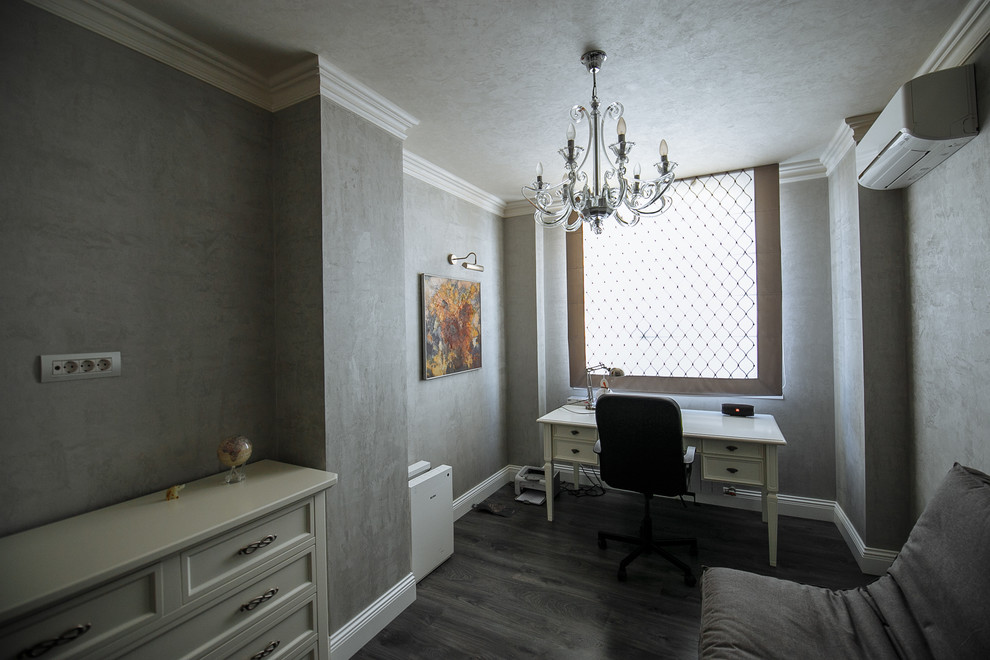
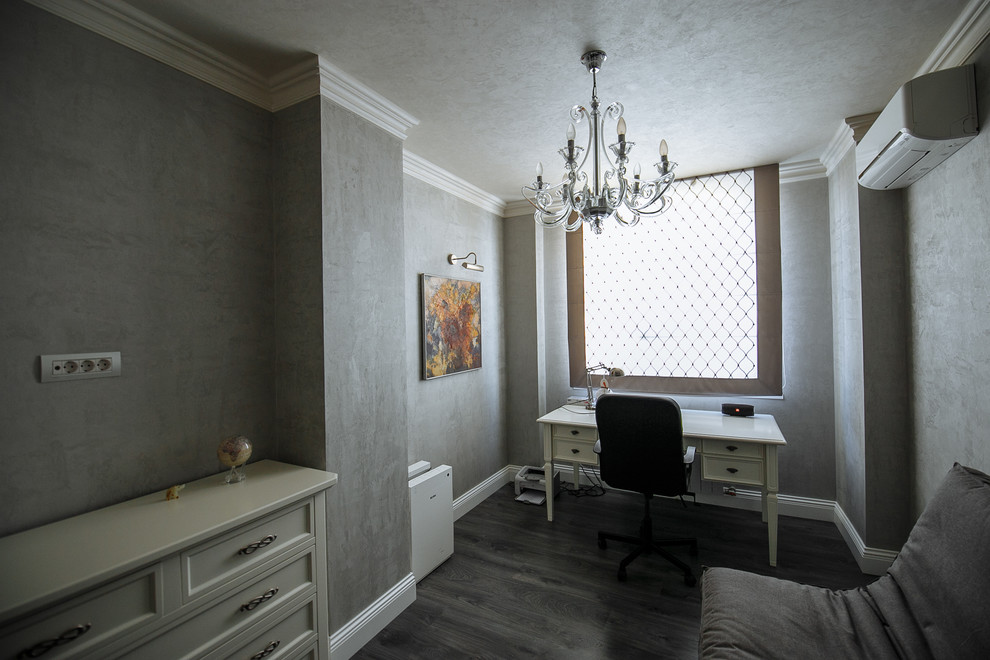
- bag (496, 506)
